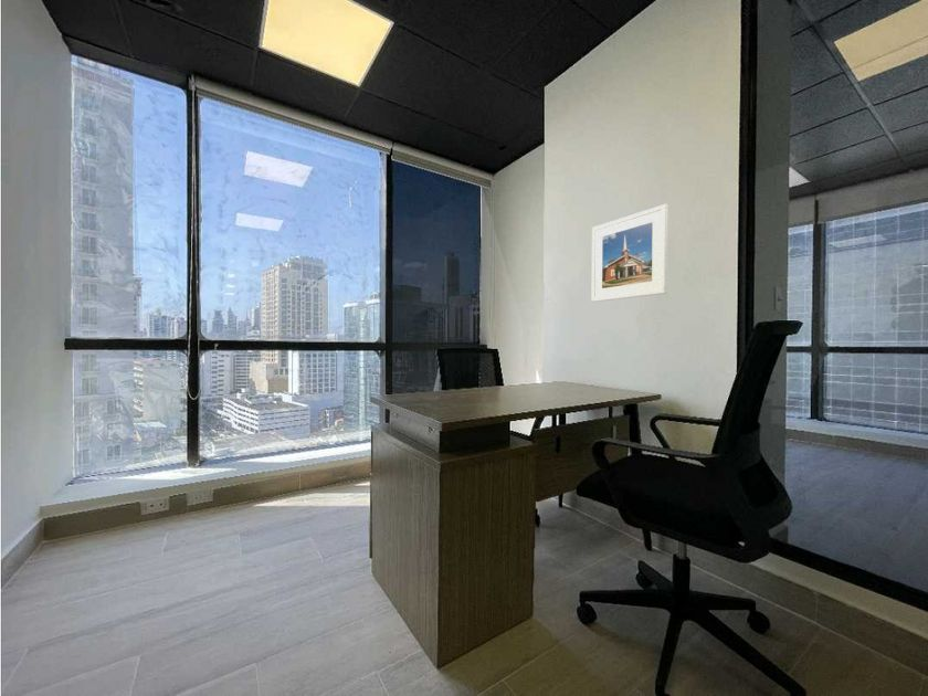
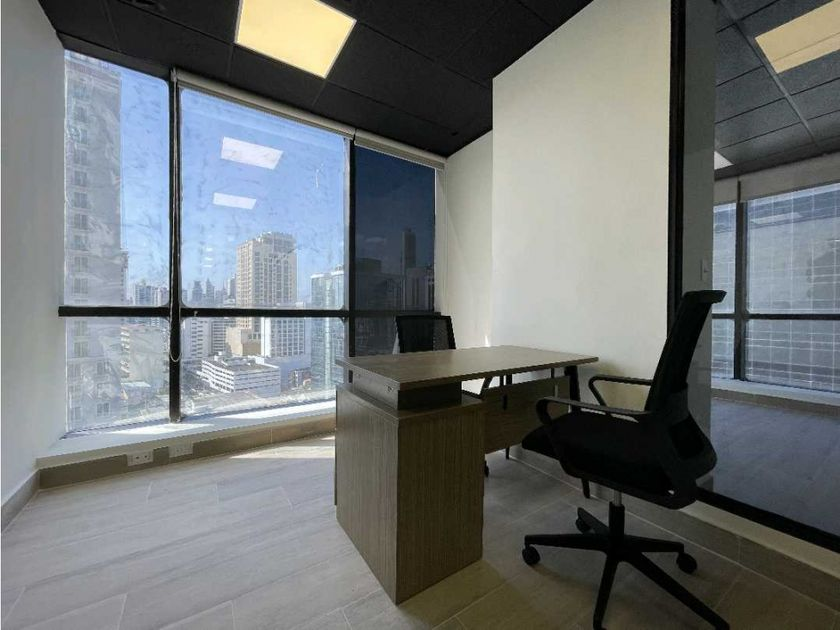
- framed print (625, 257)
